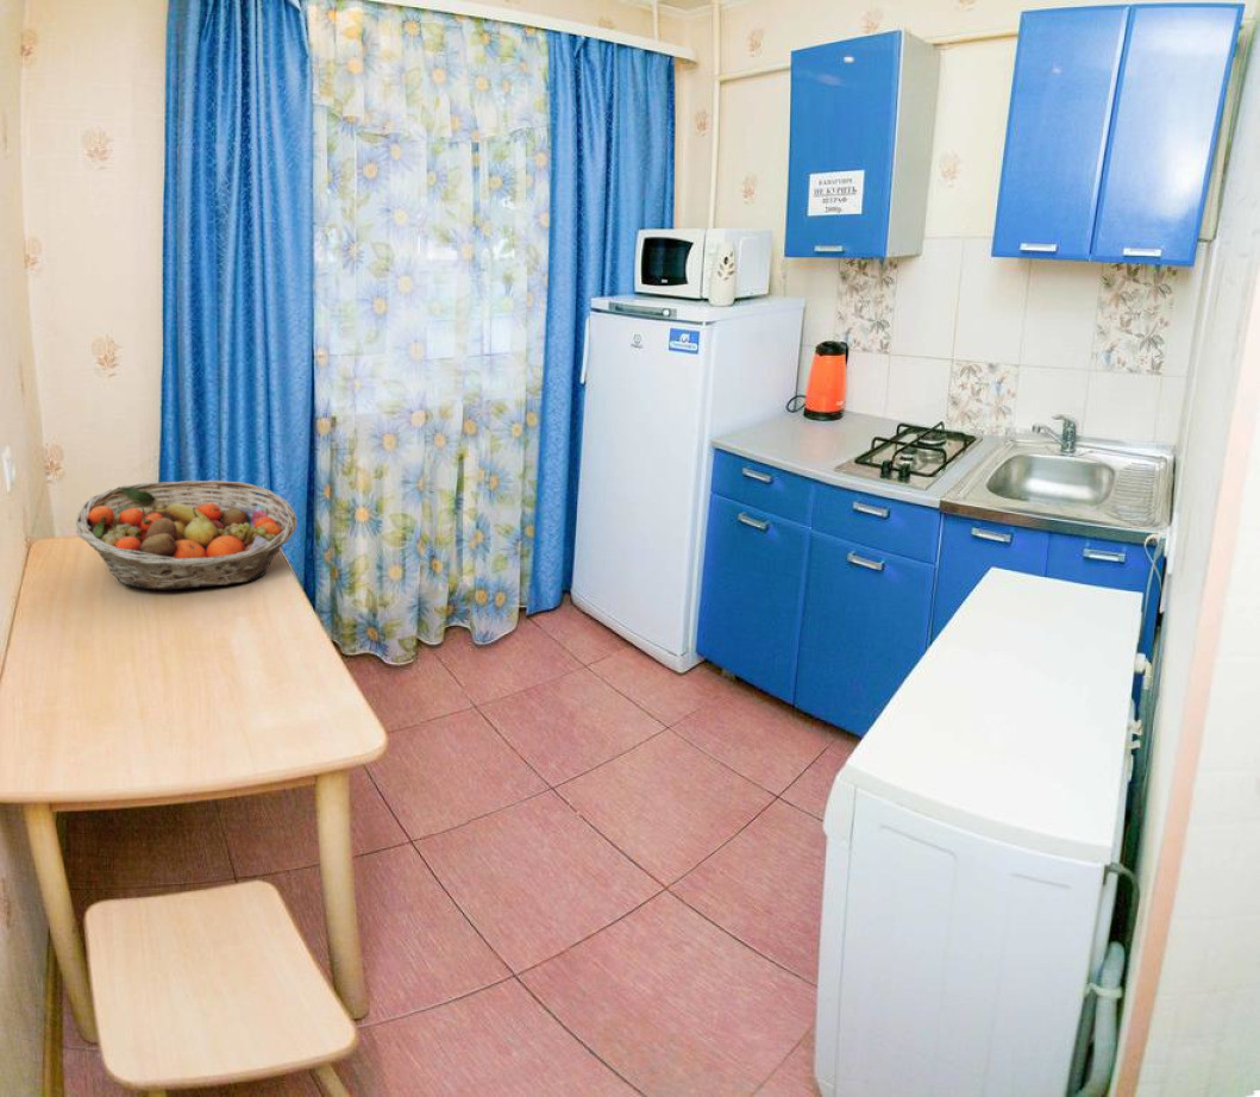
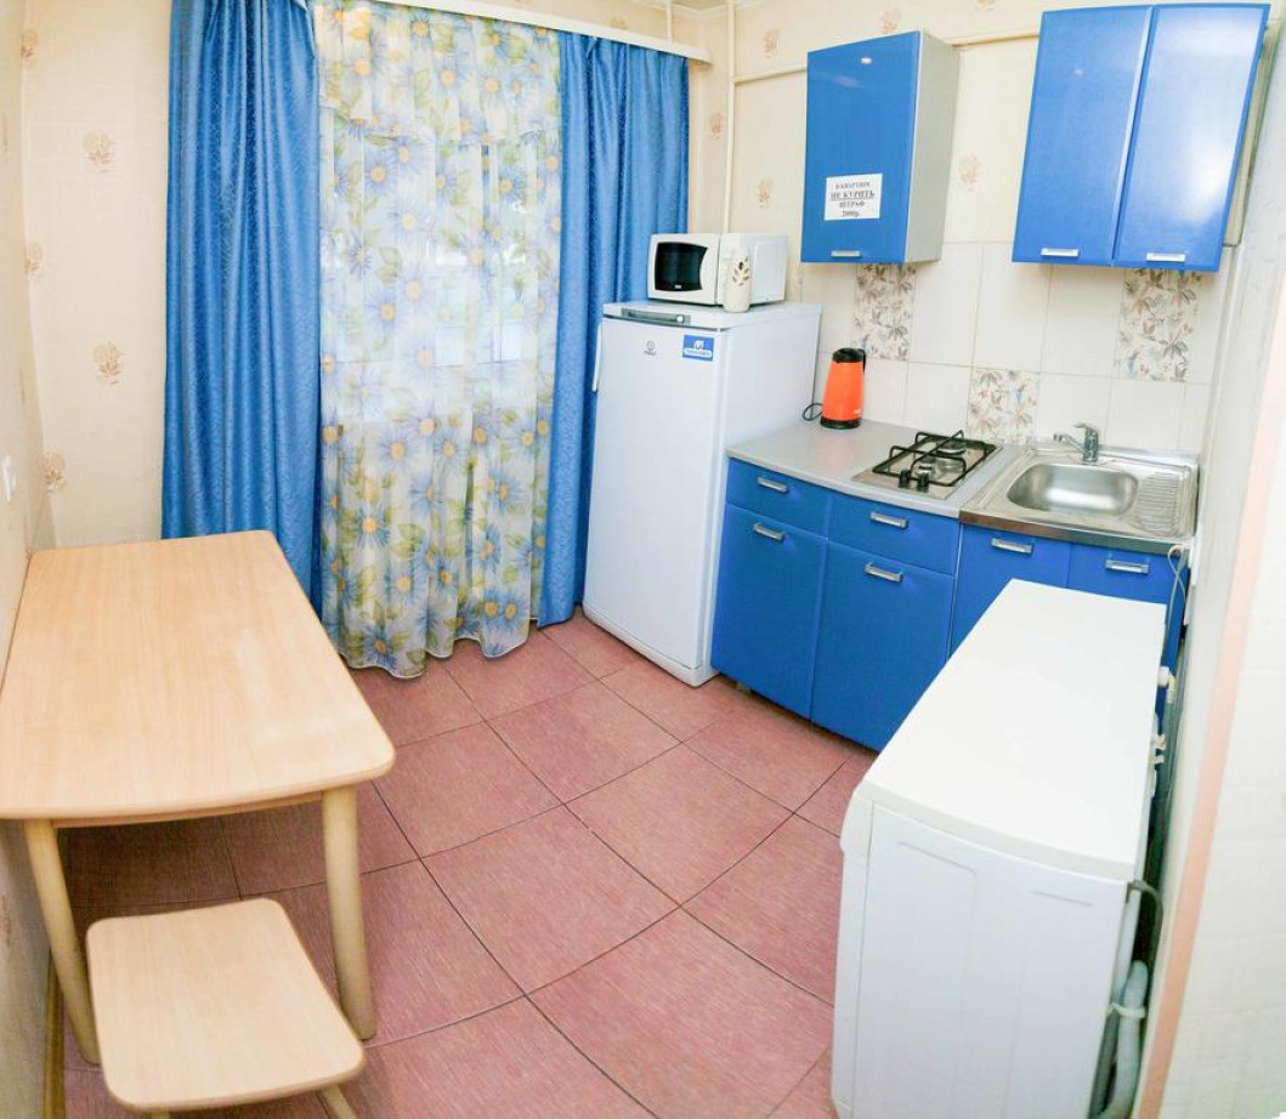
- fruit basket (192, 532)
